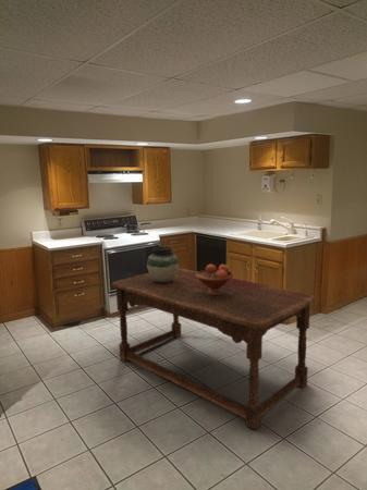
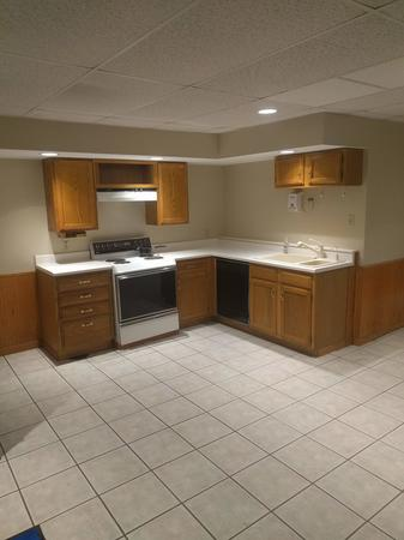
- fruit bowl (215, 279)
- dining table (206, 324)
- vase (162, 265)
